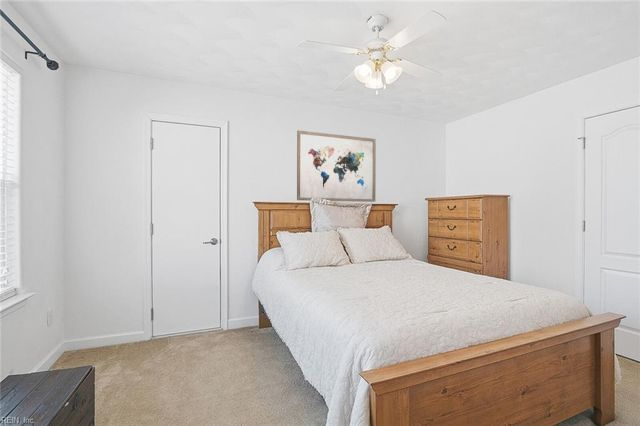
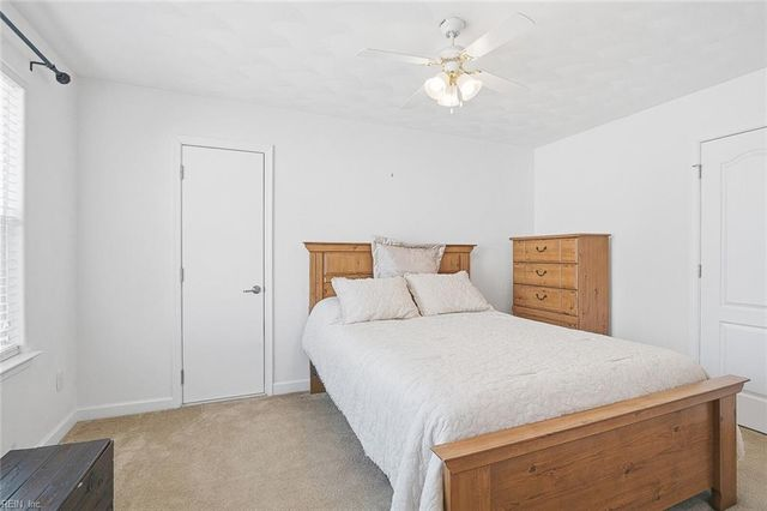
- wall art (338, 168)
